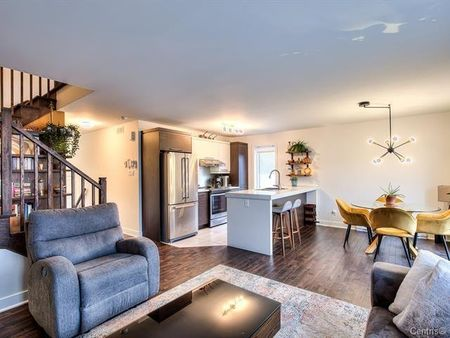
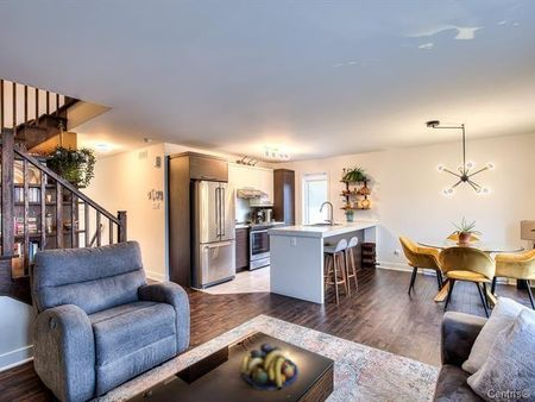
+ fruit bowl (270, 360)
